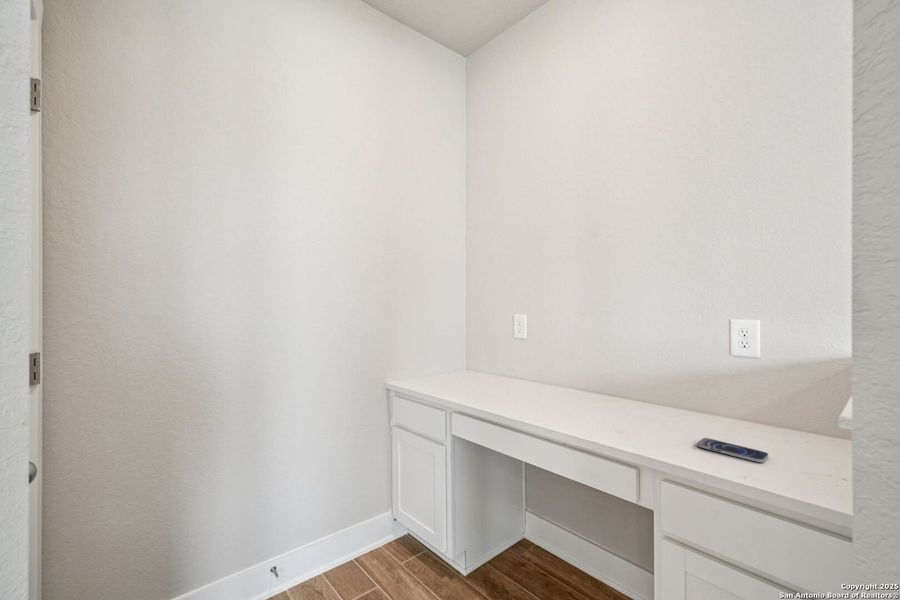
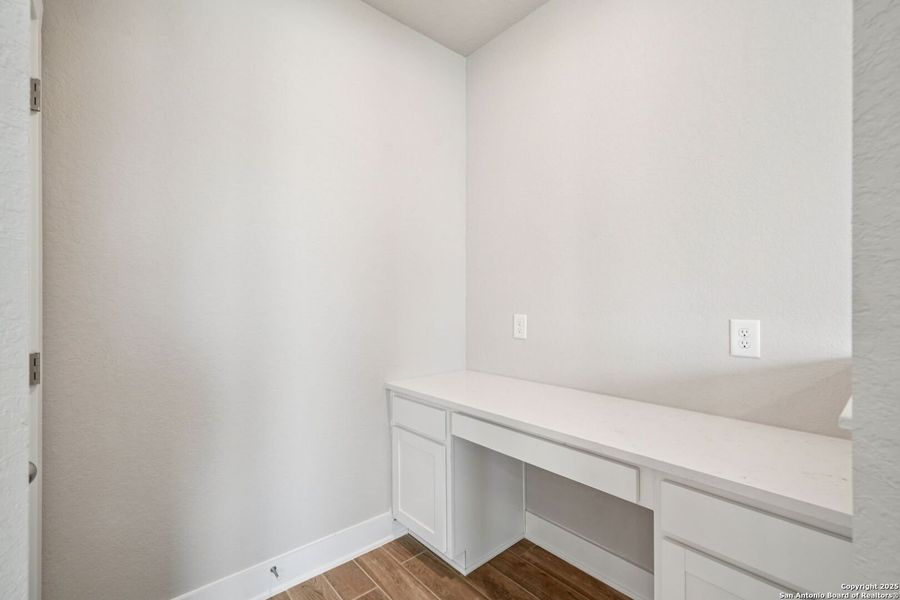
- smartphone (731, 449)
